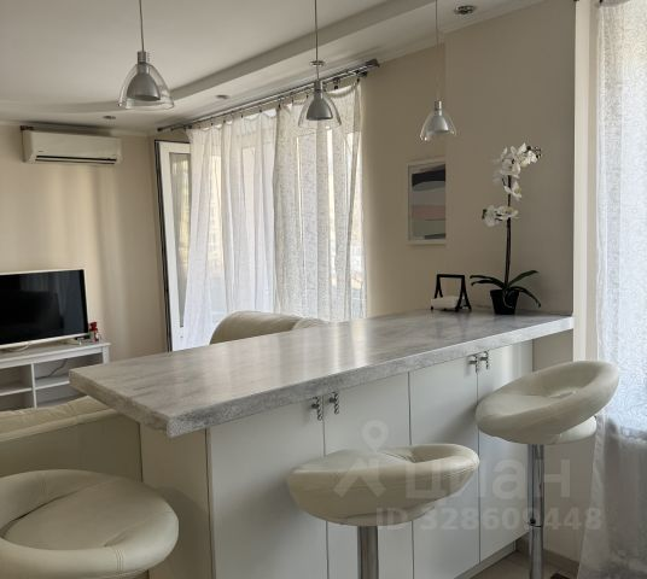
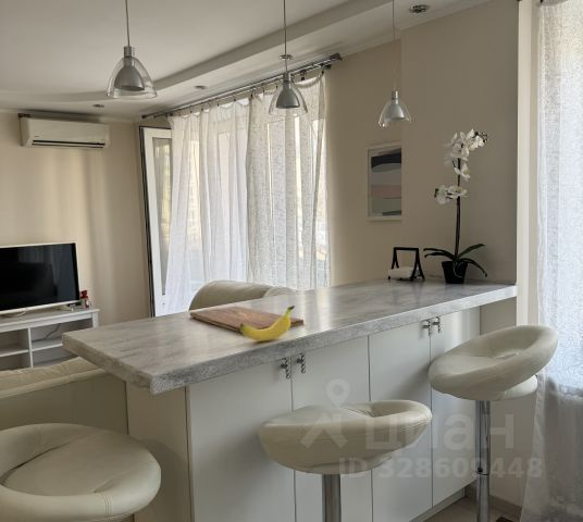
+ cutting board (241, 318)
+ banana (269, 327)
